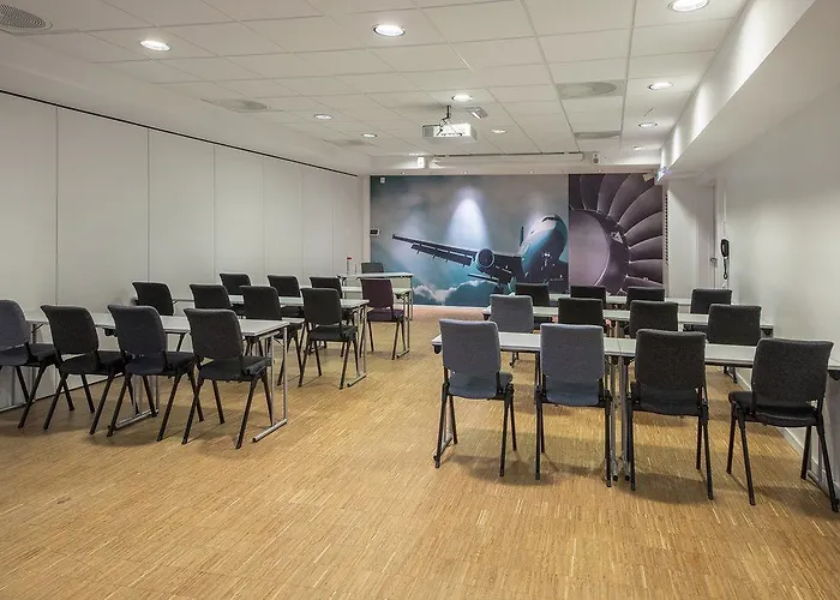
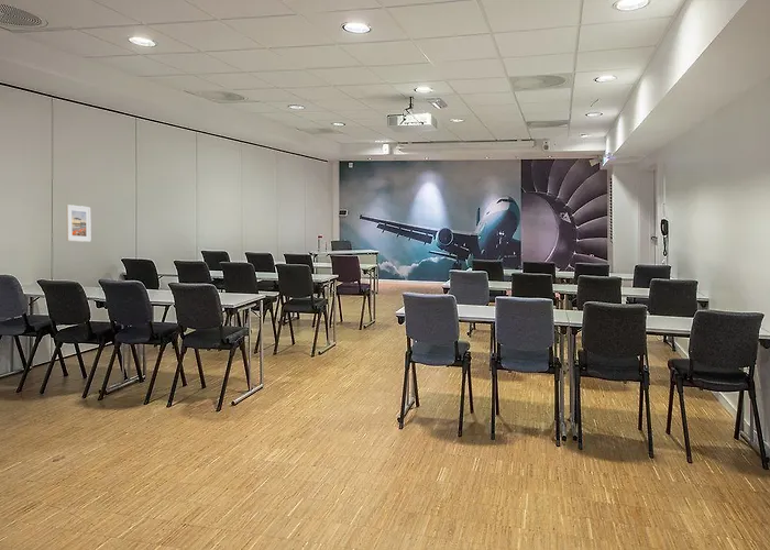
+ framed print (78, 223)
